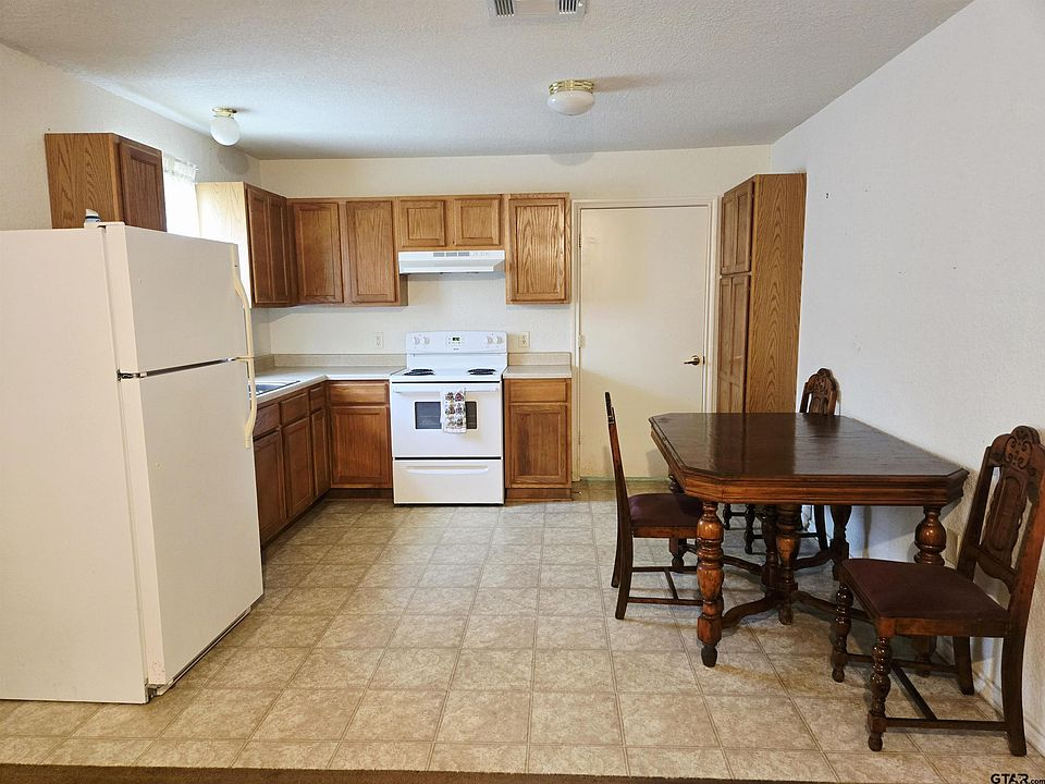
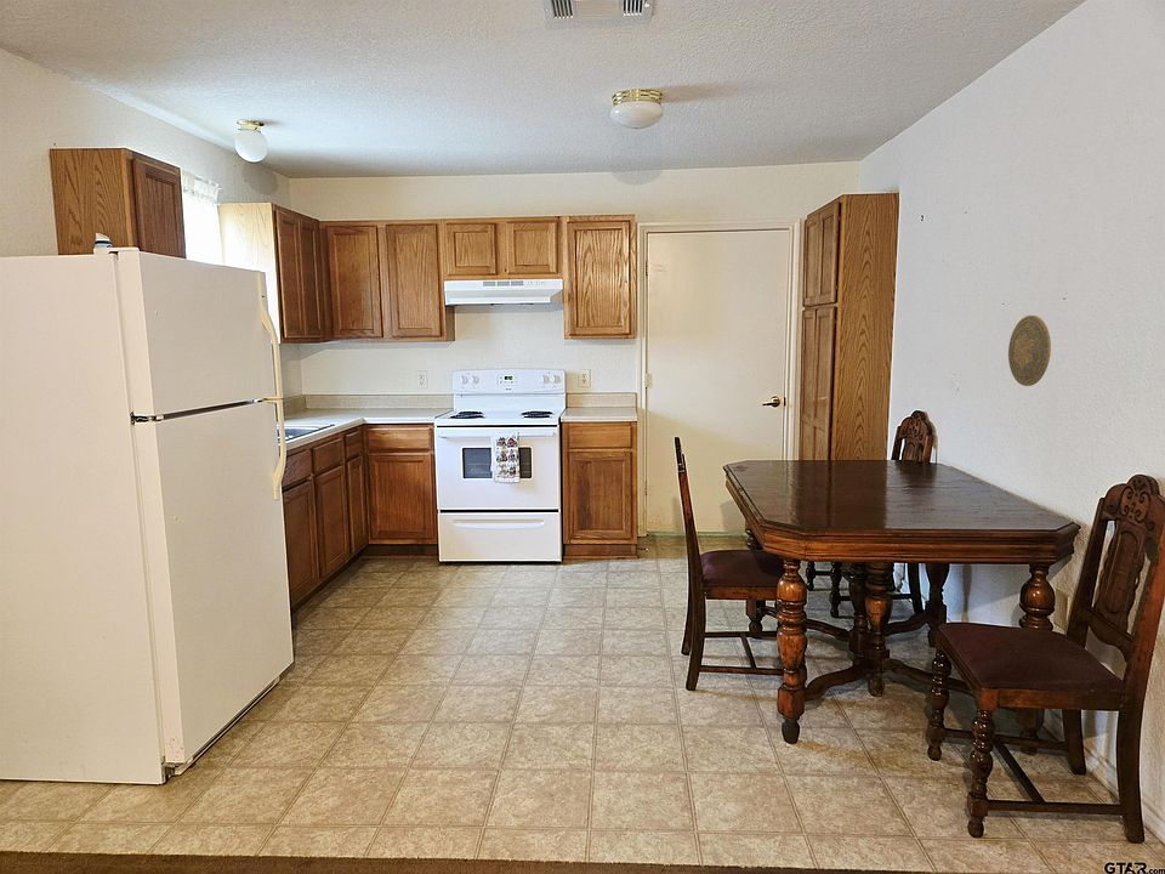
+ decorative plate (1025, 351)
